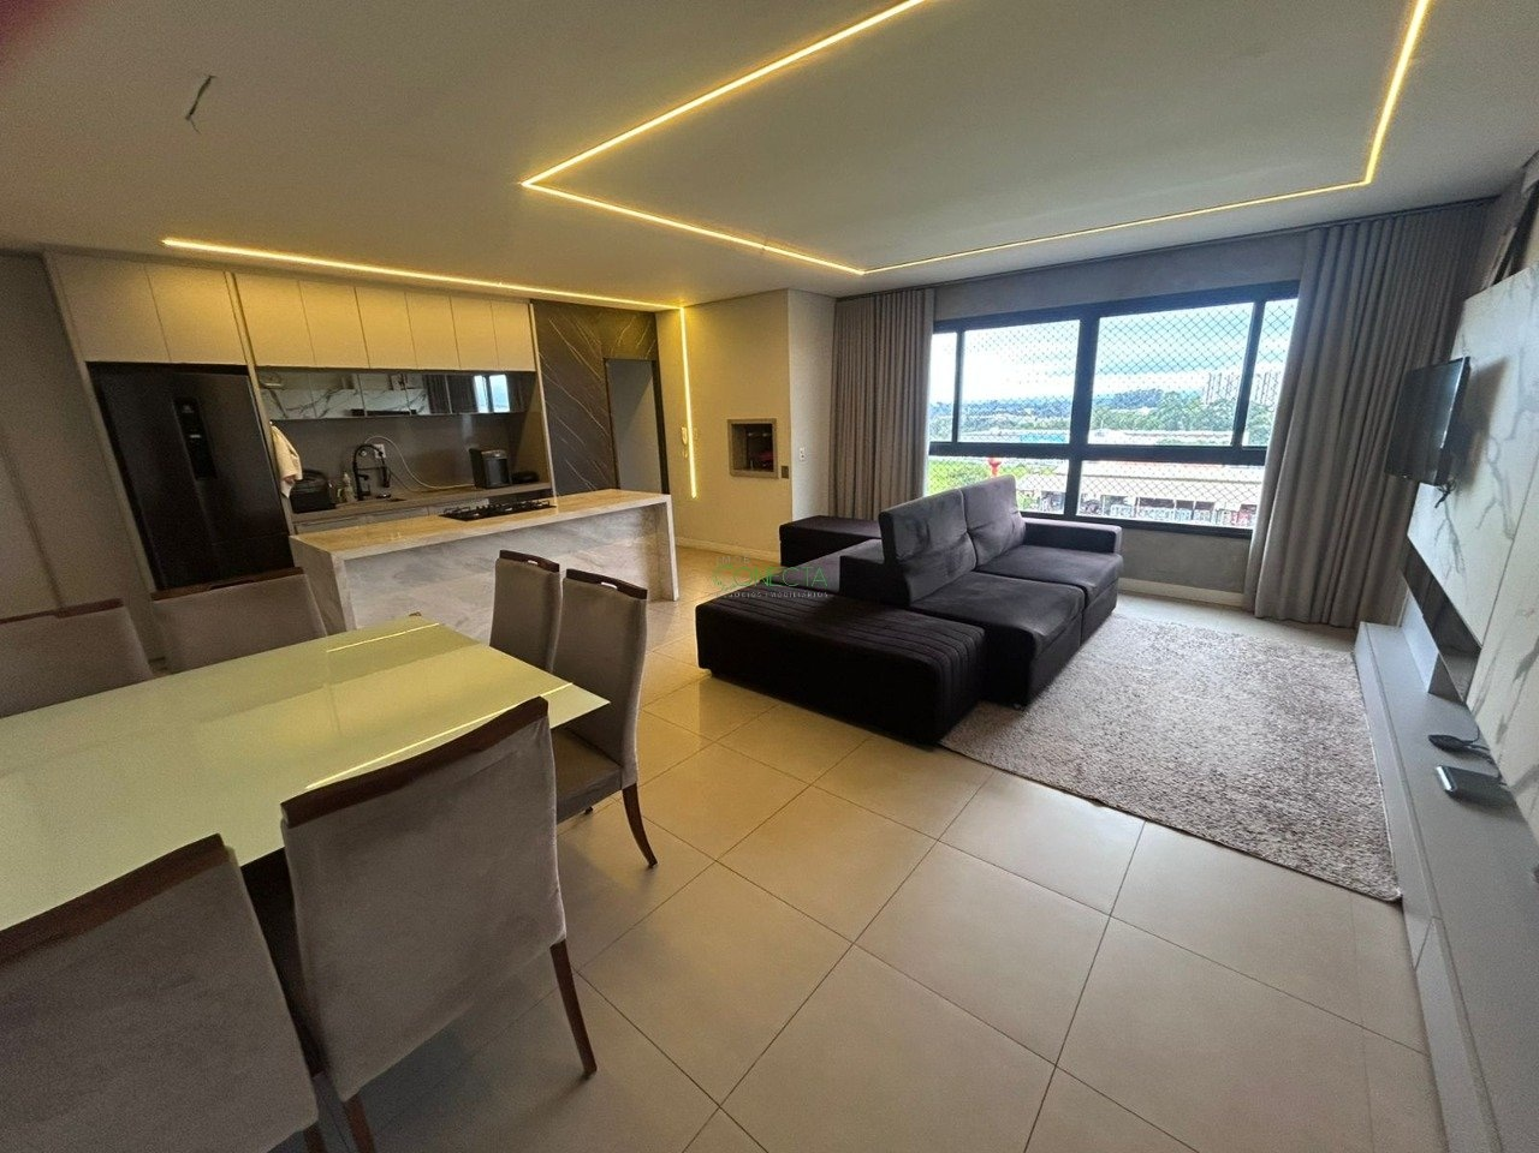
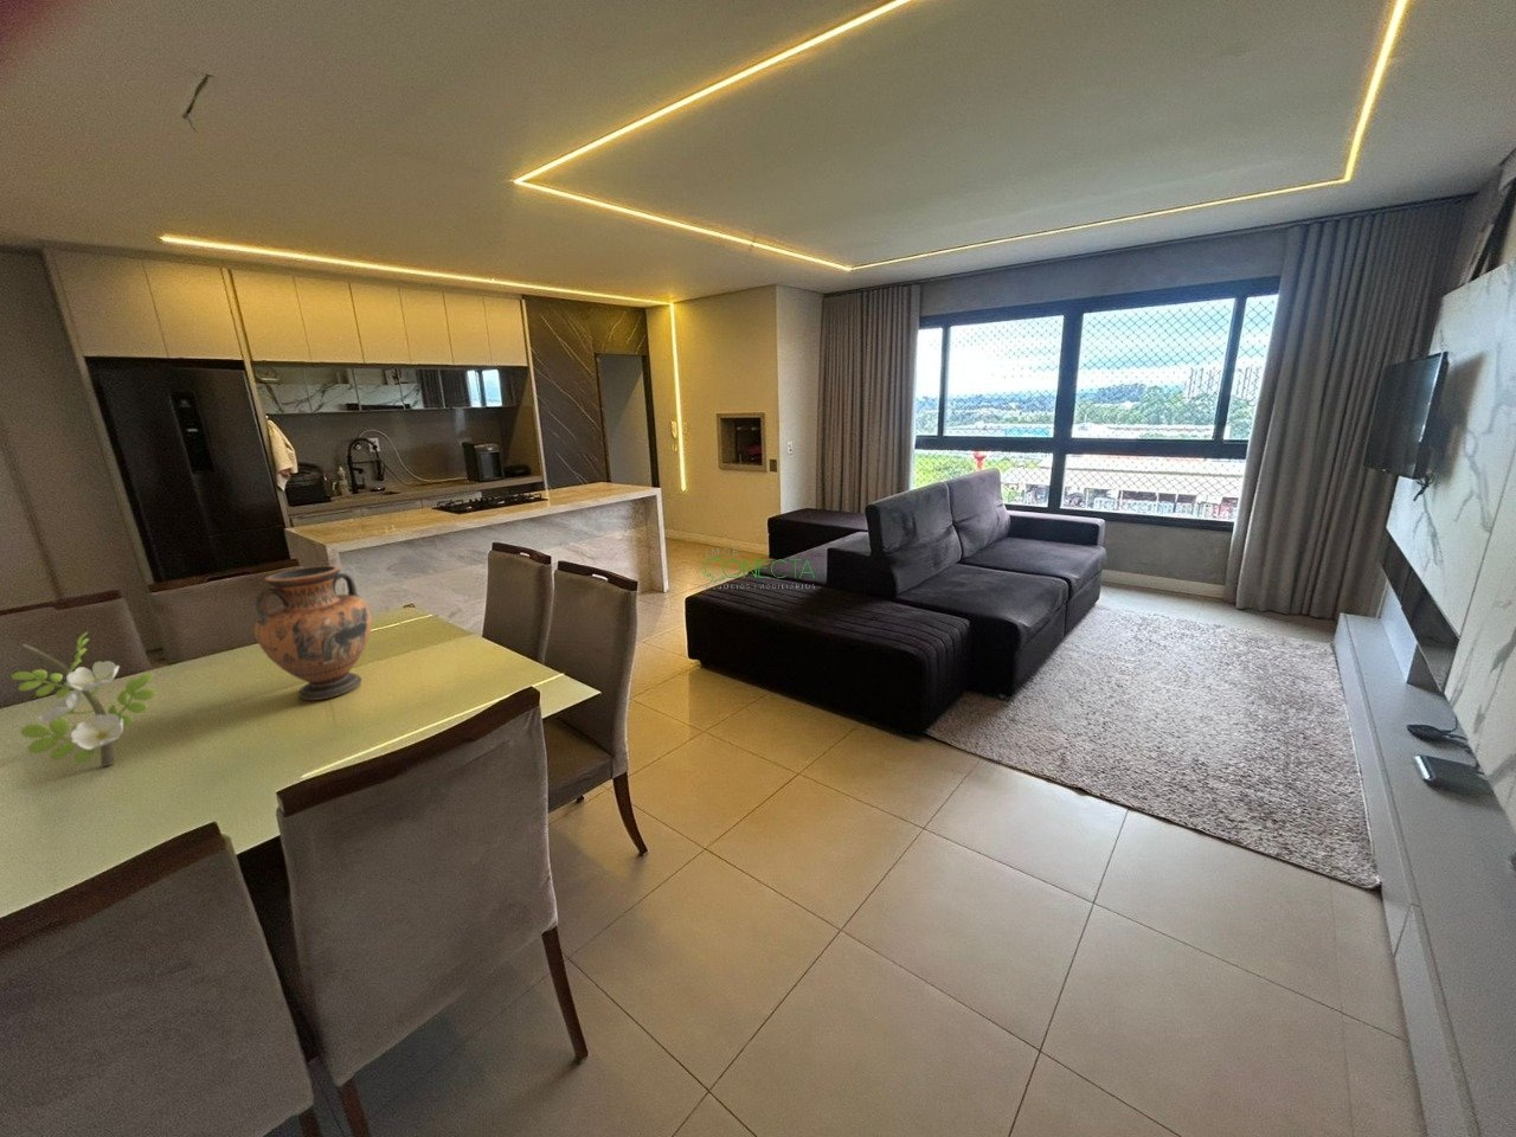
+ flower (78, 701)
+ vase (318, 632)
